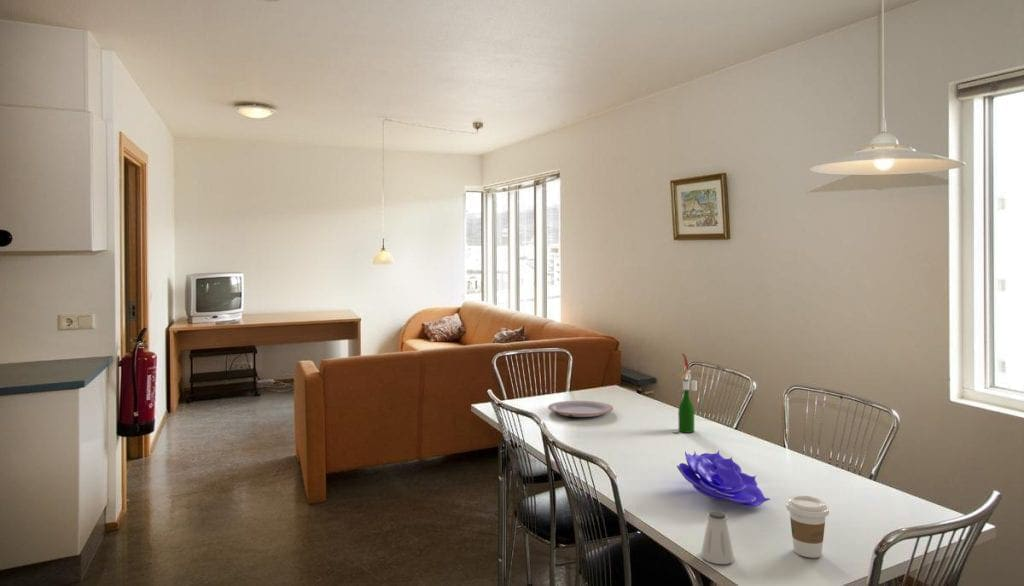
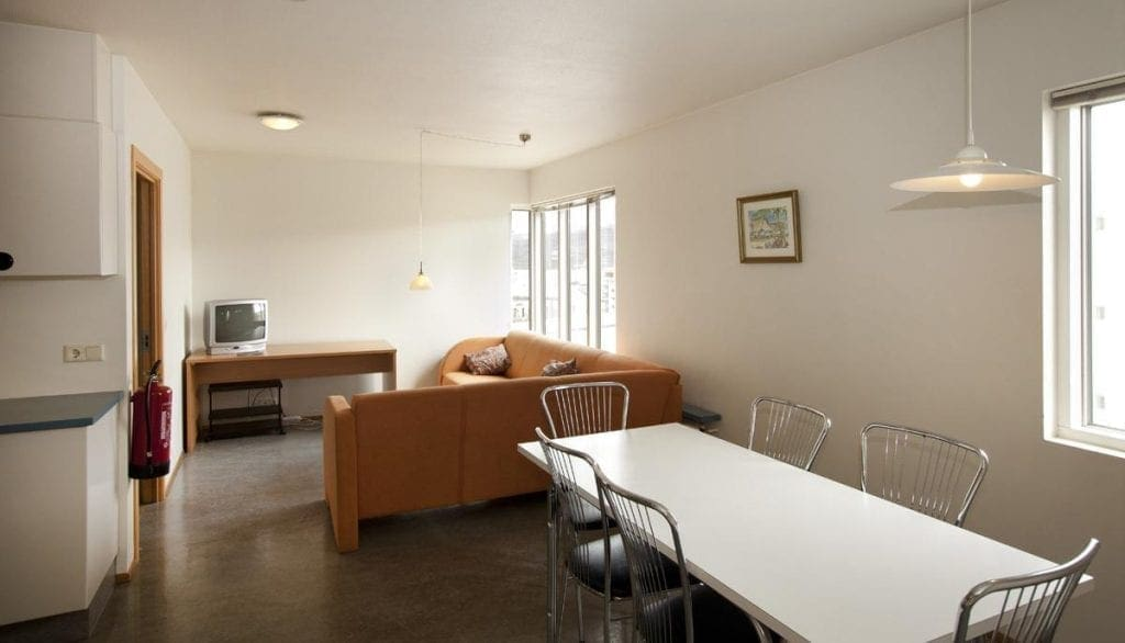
- saltshaker (717, 534)
- coffee cup (807, 526)
- plate (580, 409)
- wine bottle (684, 392)
- decorative bowl (720, 476)
